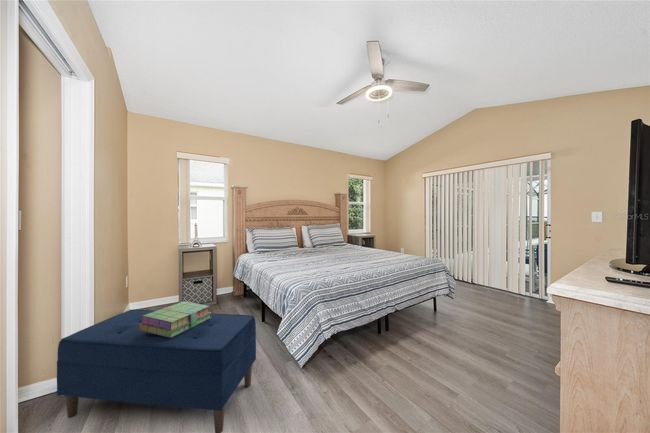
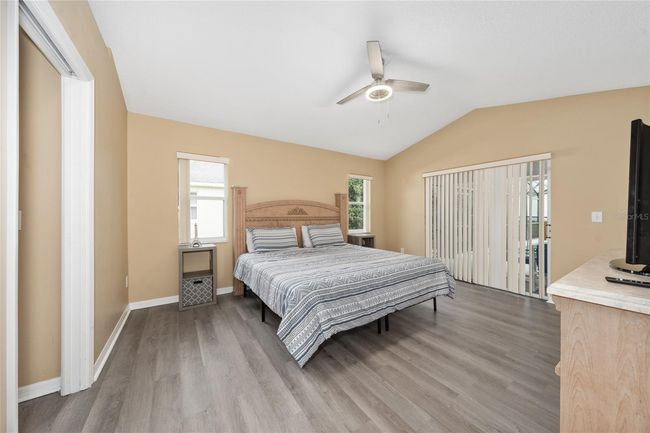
- stack of books (177, 318)
- bench (167, 362)
